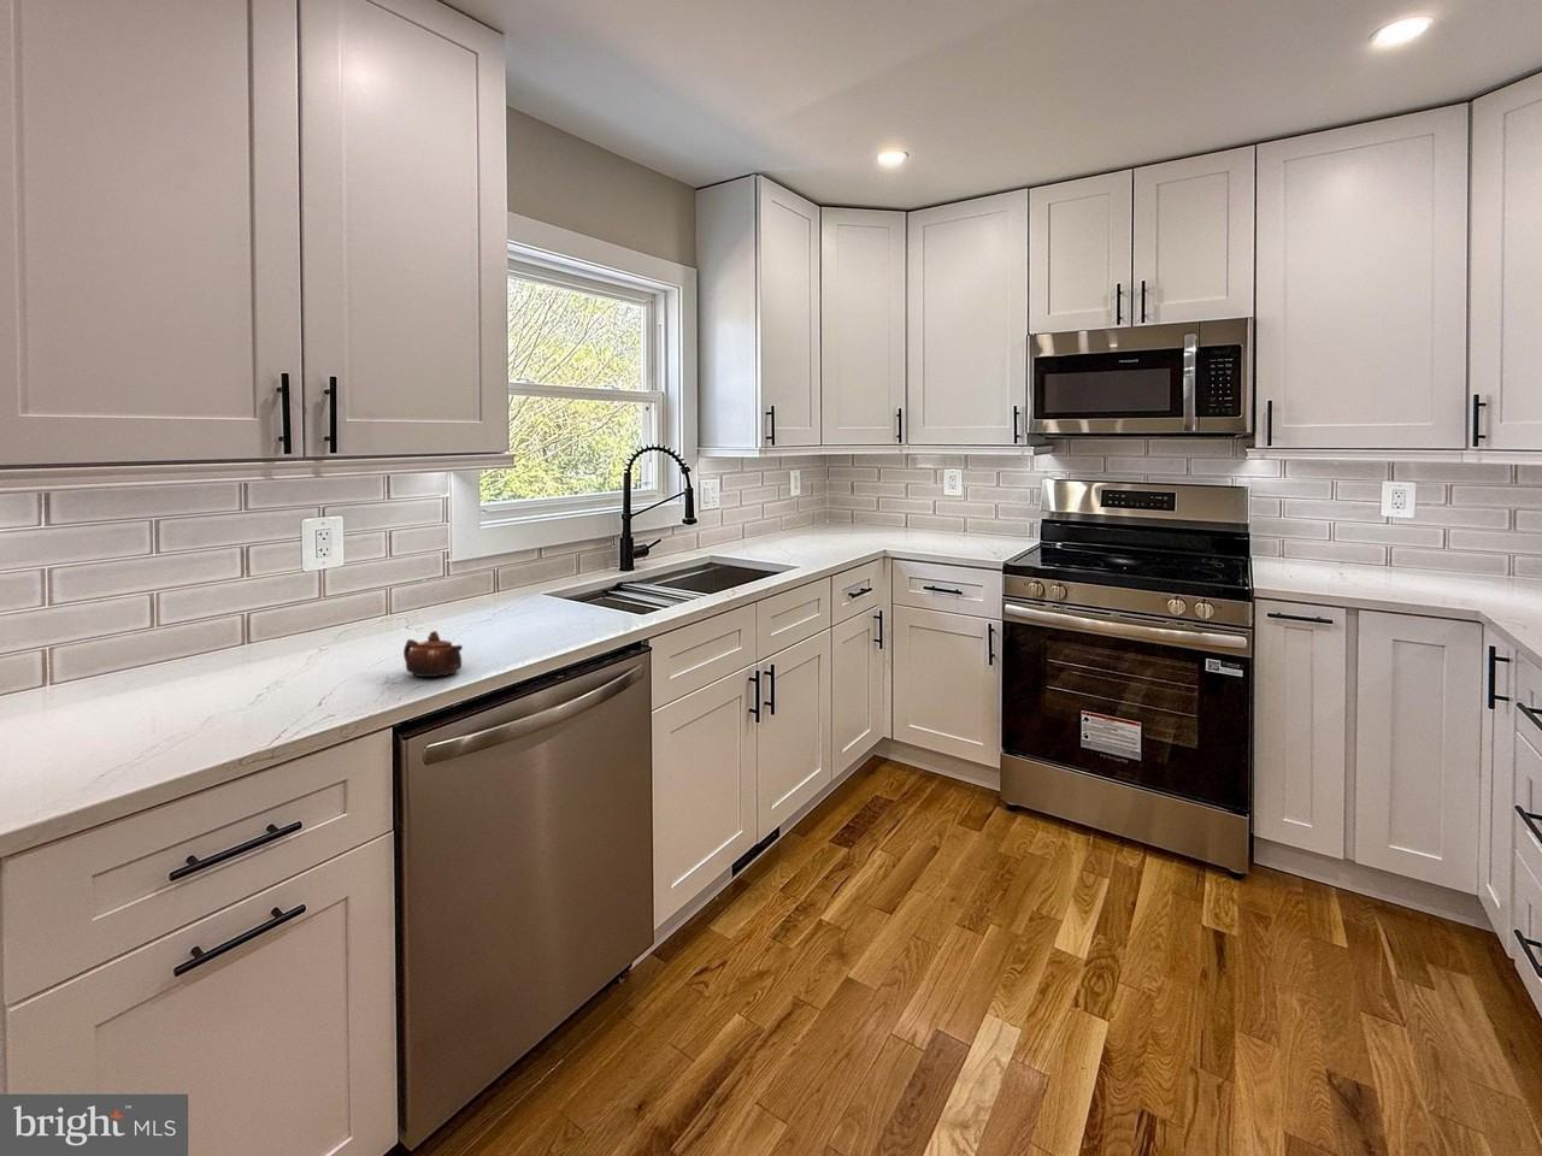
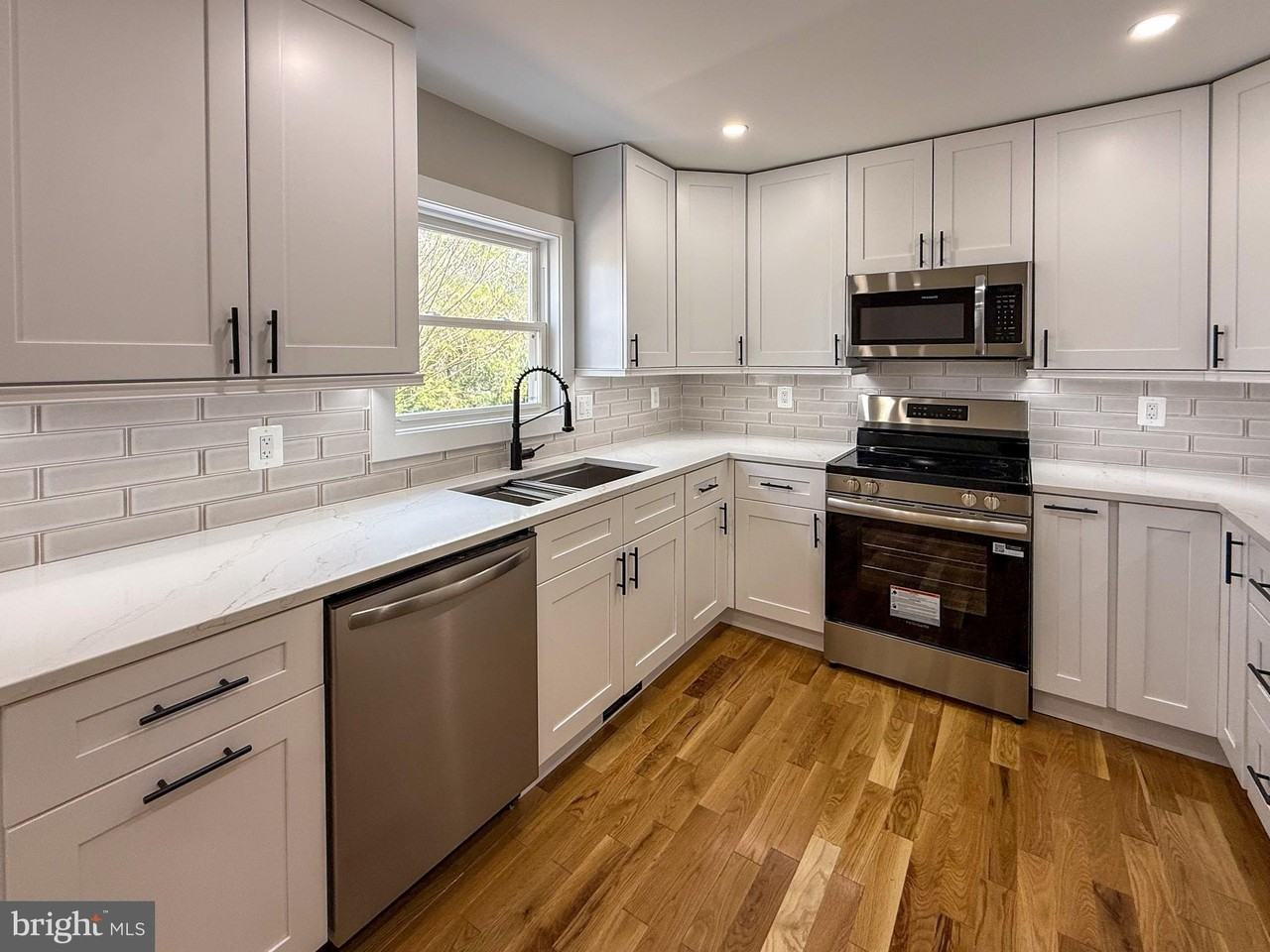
- teapot (432, 651)
